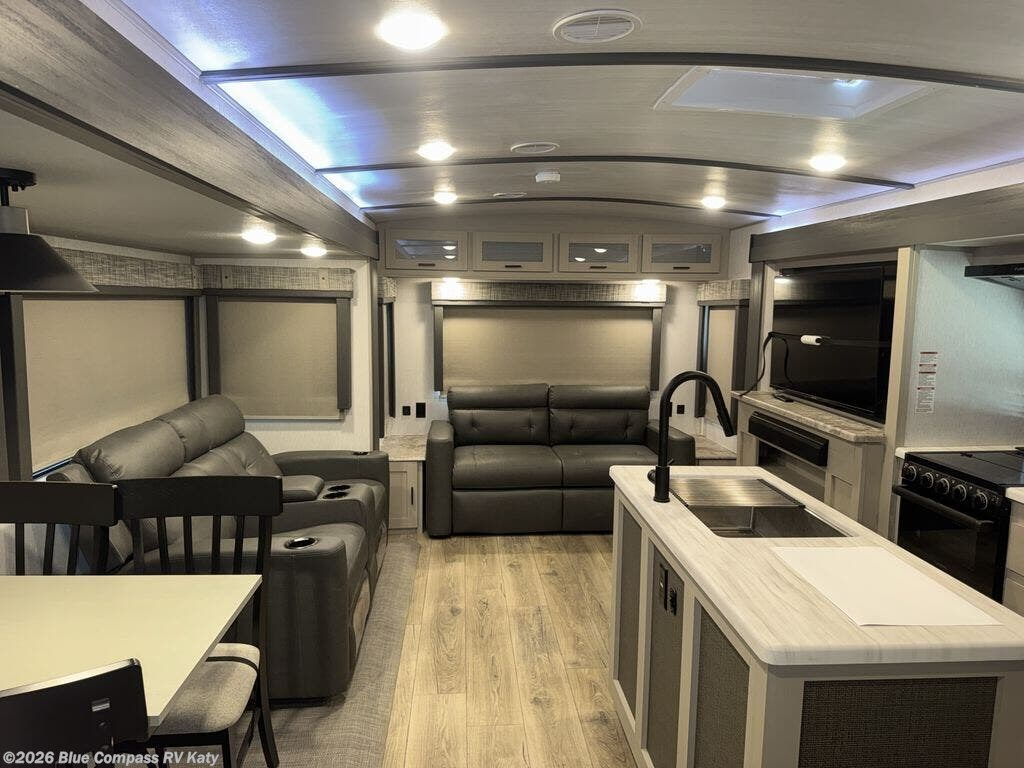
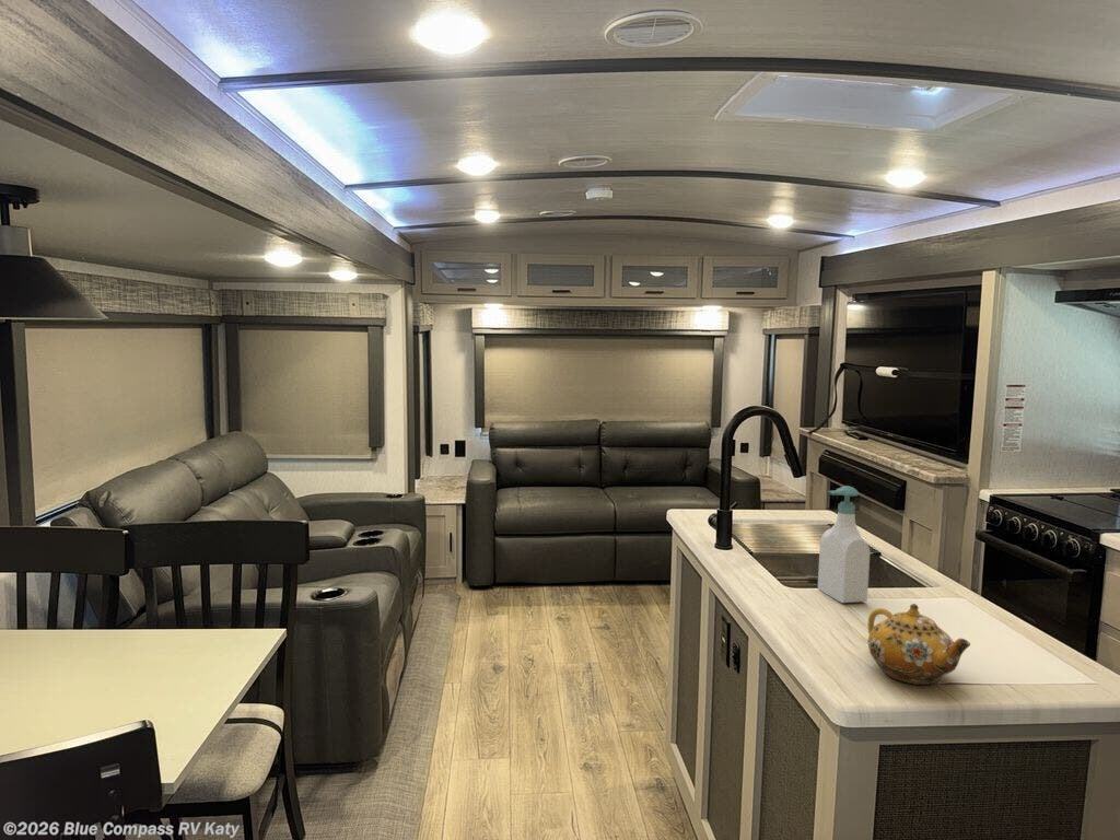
+ teapot (912, 639)
+ soap bottle (841, 540)
